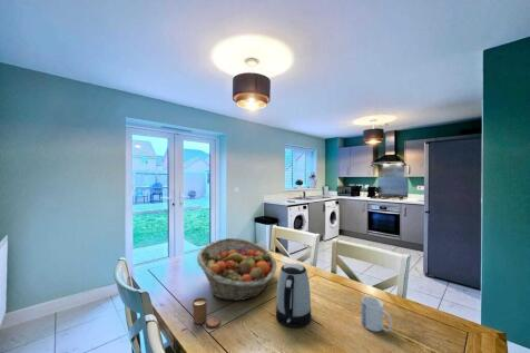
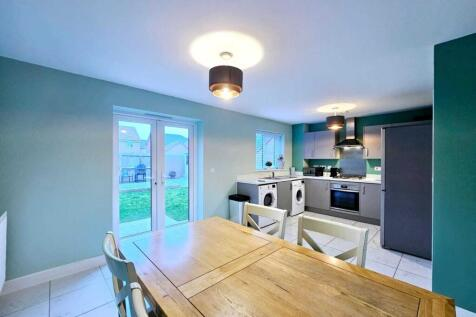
- kettle (292, 293)
- candle (205, 312)
- fruit basket (238, 265)
- mug (376, 315)
